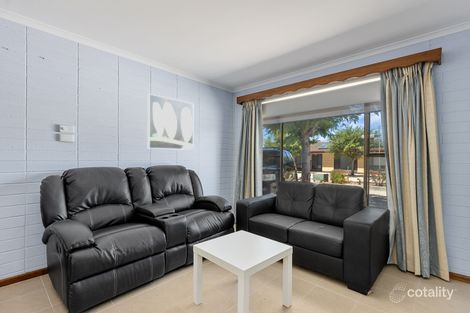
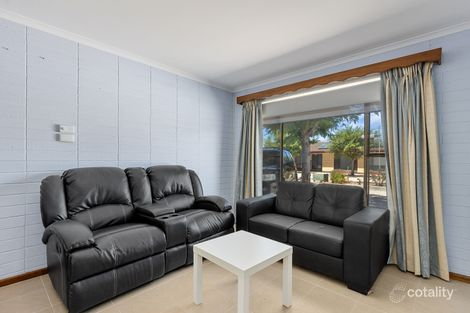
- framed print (172, 124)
